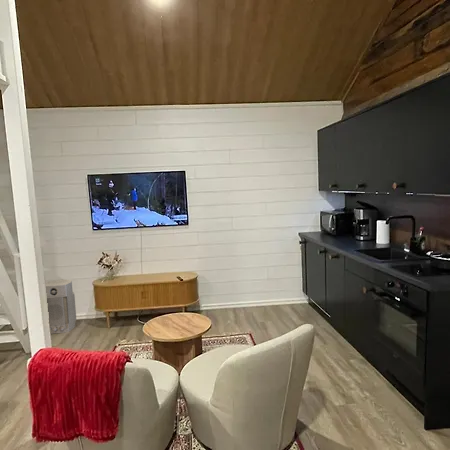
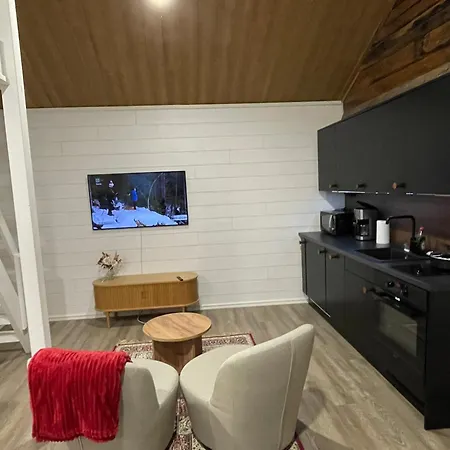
- air purifier (59, 305)
